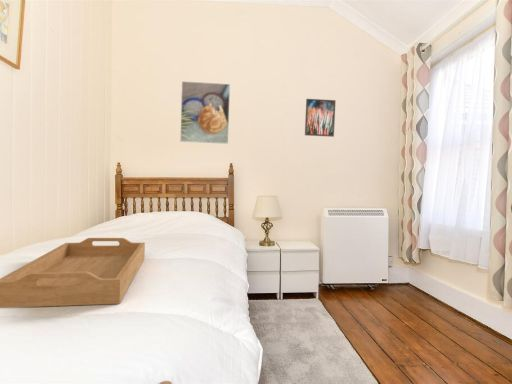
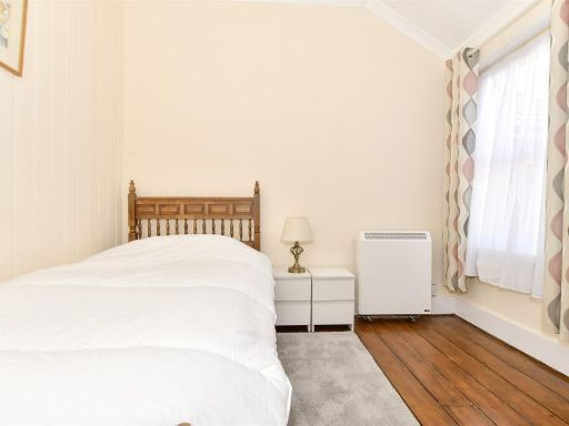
- serving tray (87, 264)
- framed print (320, 117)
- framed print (205, 112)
